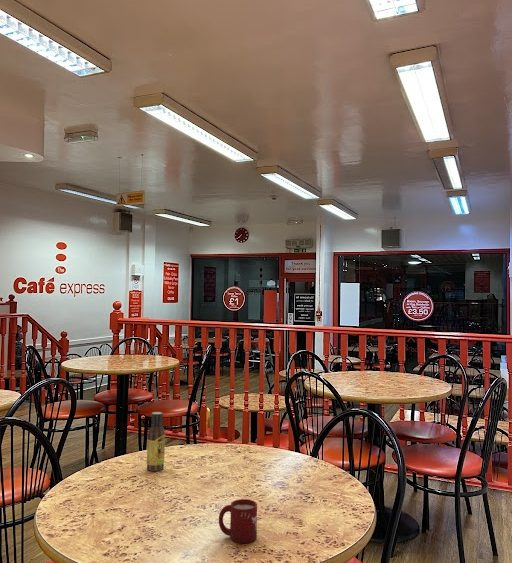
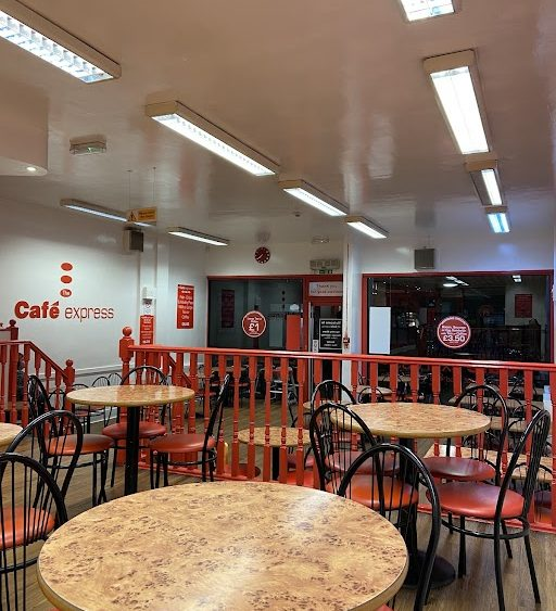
- cup (237, 520)
- sauce bottle (156, 440)
